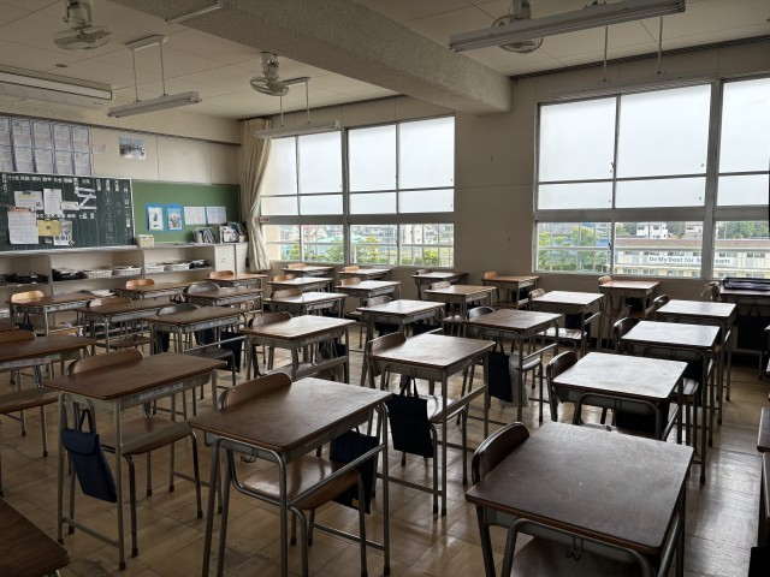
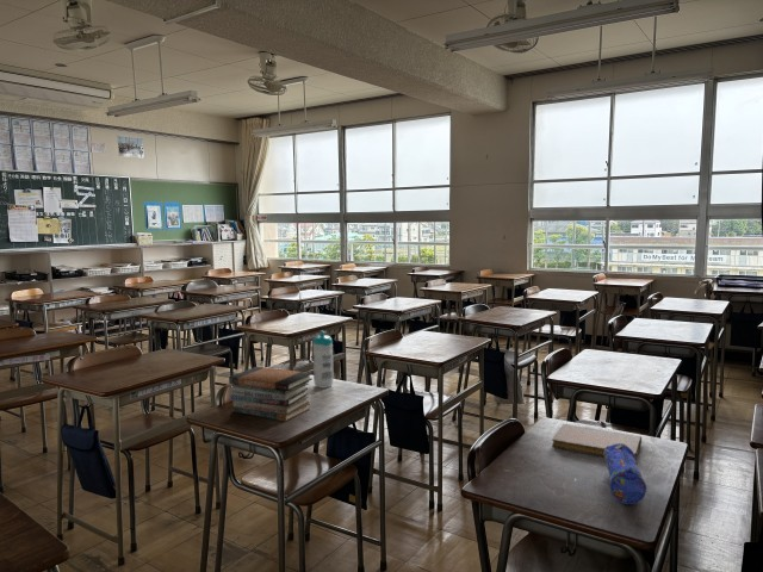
+ water bottle (322, 358)
+ book stack (269, 392)
+ notebook (596, 441)
+ pencil case (624, 471)
